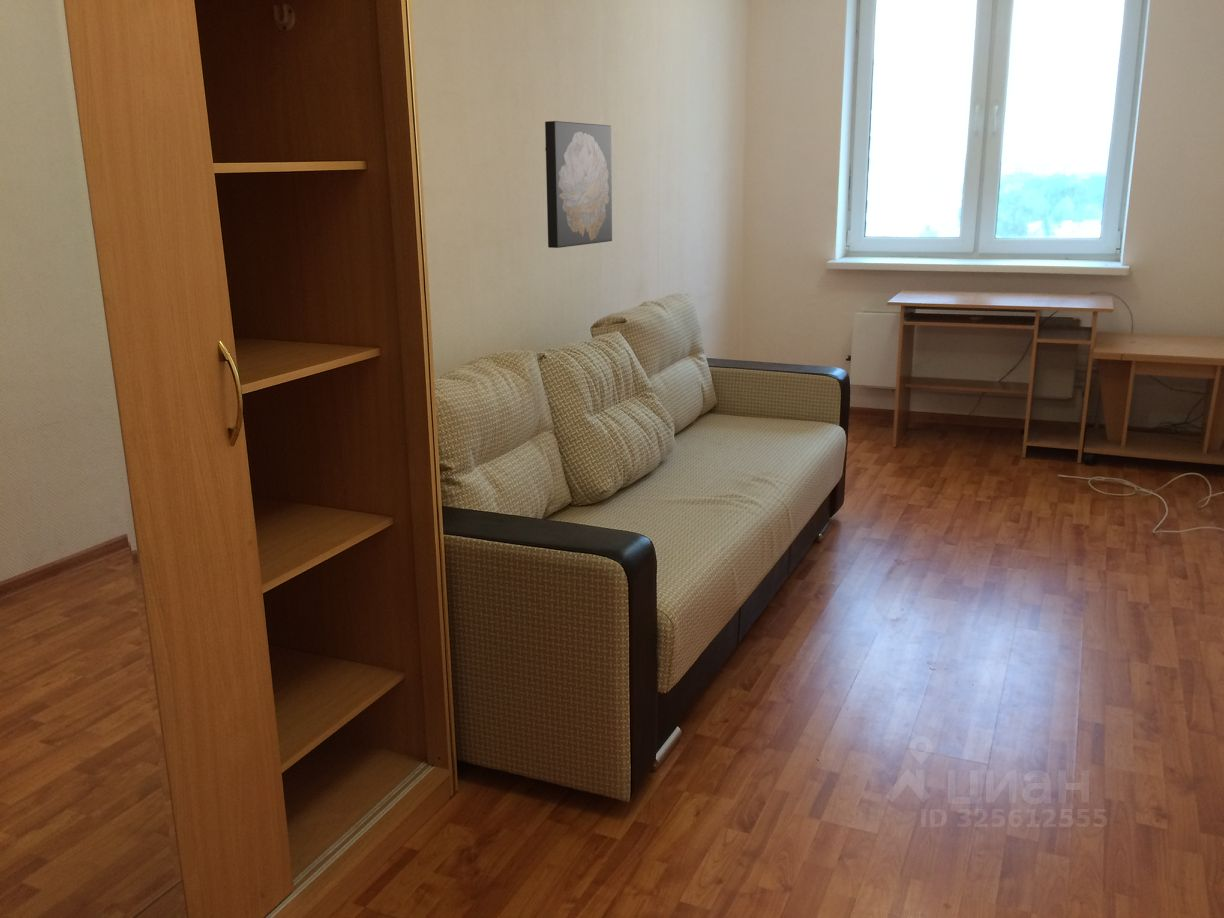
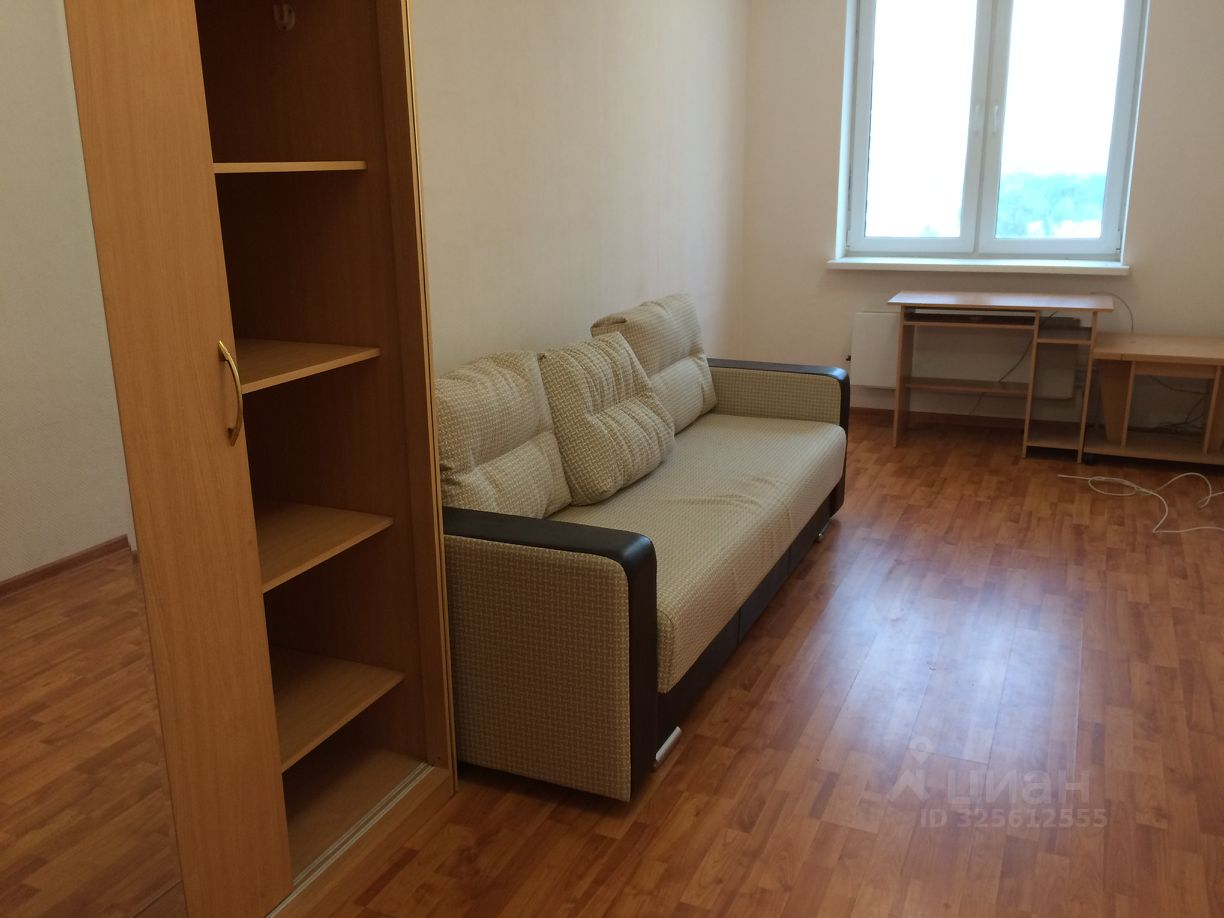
- wall art (580, 184)
